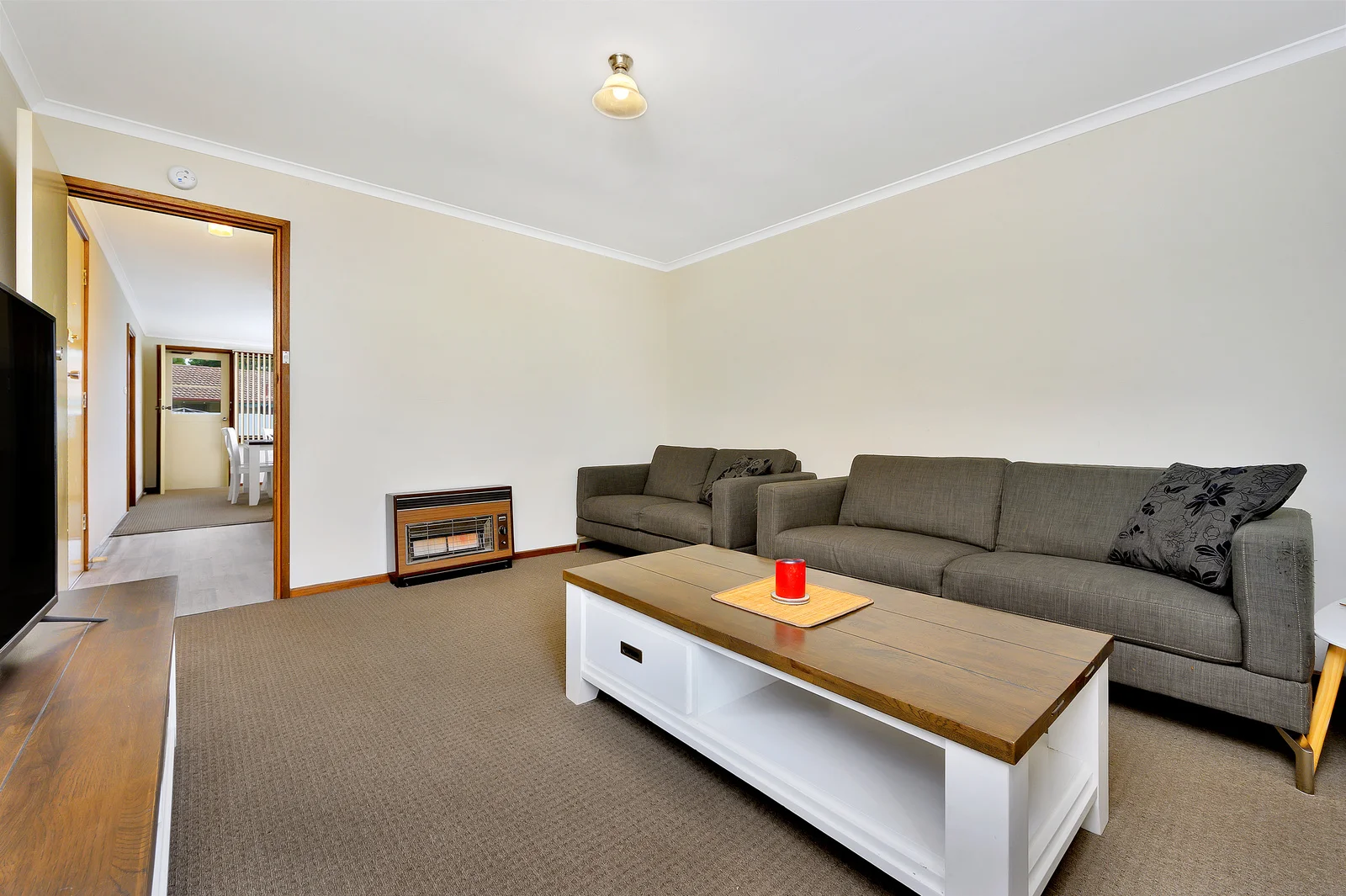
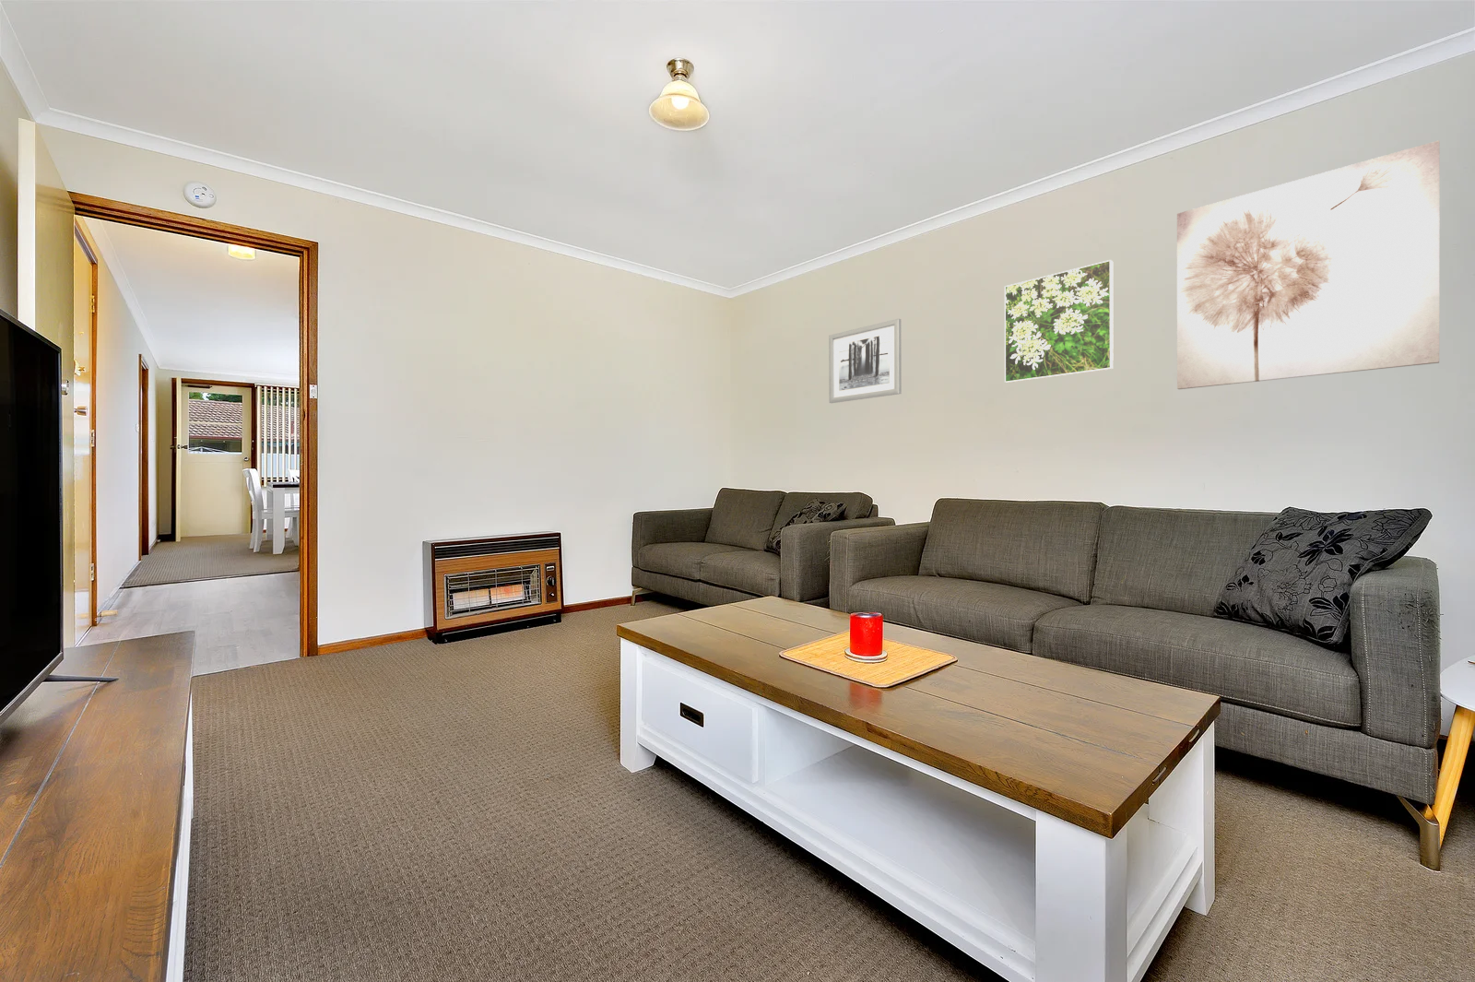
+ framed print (1055, 324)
+ wall art (1293, 279)
+ wall art (862, 363)
